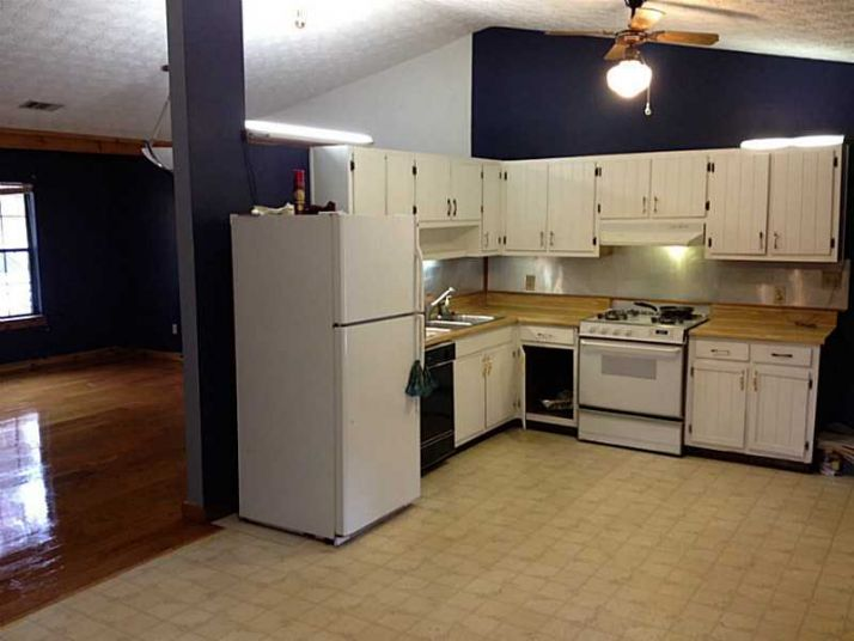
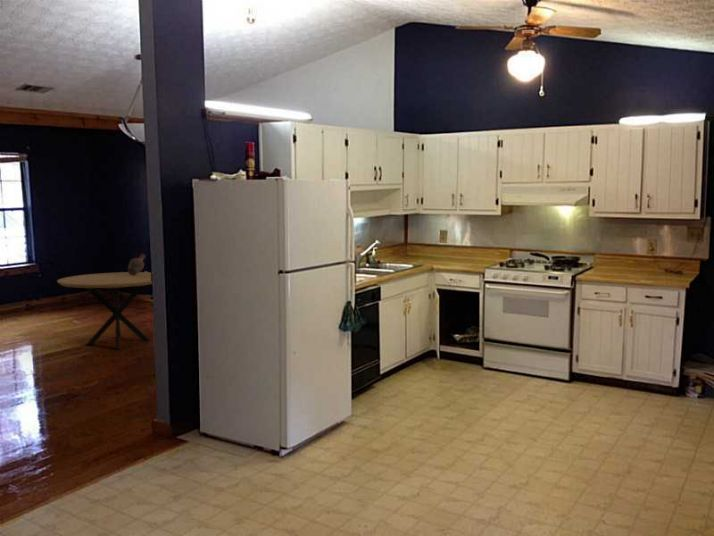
+ dining table (117, 310)
+ ceramic jug (136, 264)
